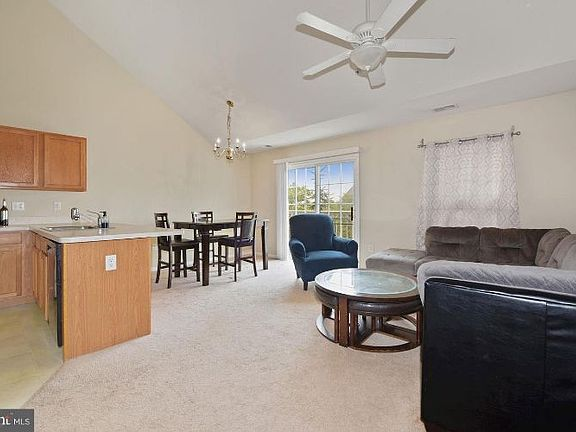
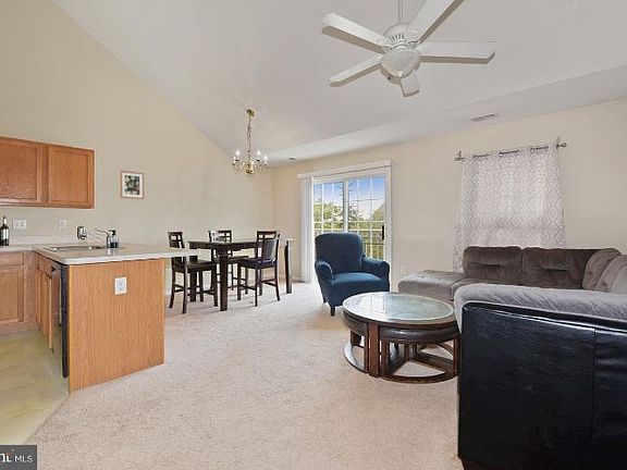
+ wall art (132, 185)
